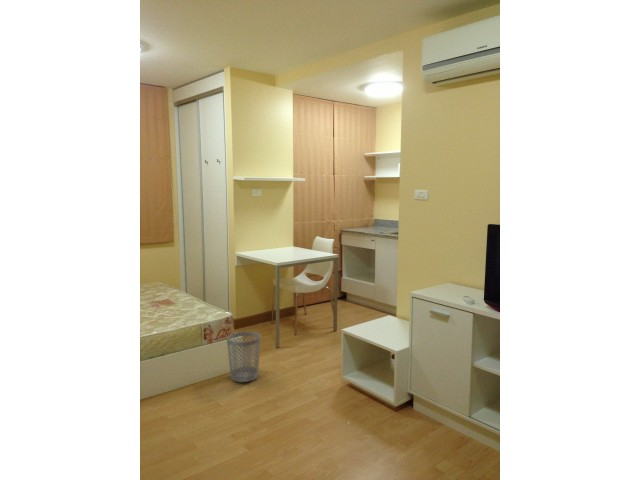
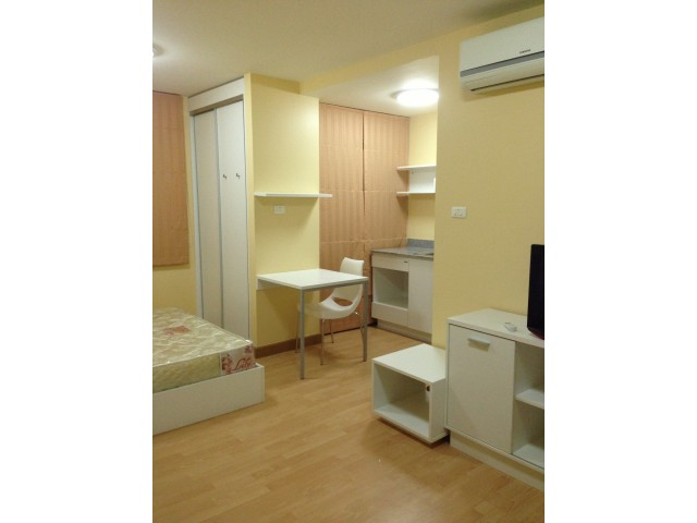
- wastebasket (244, 356)
